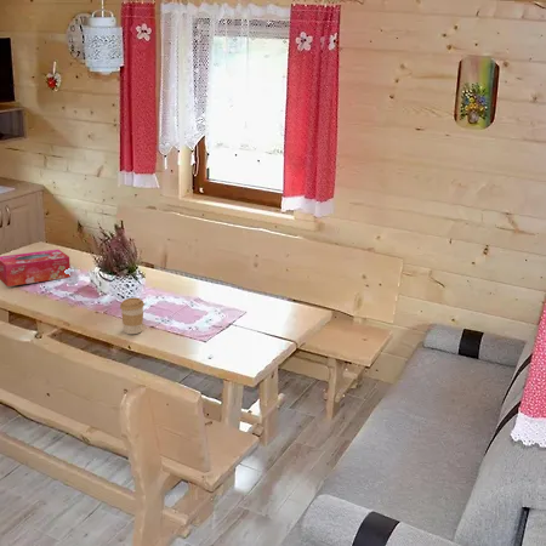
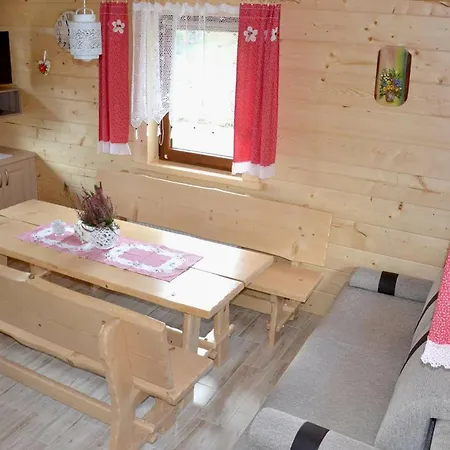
- coffee cup (132, 315)
- tissue box (33, 267)
